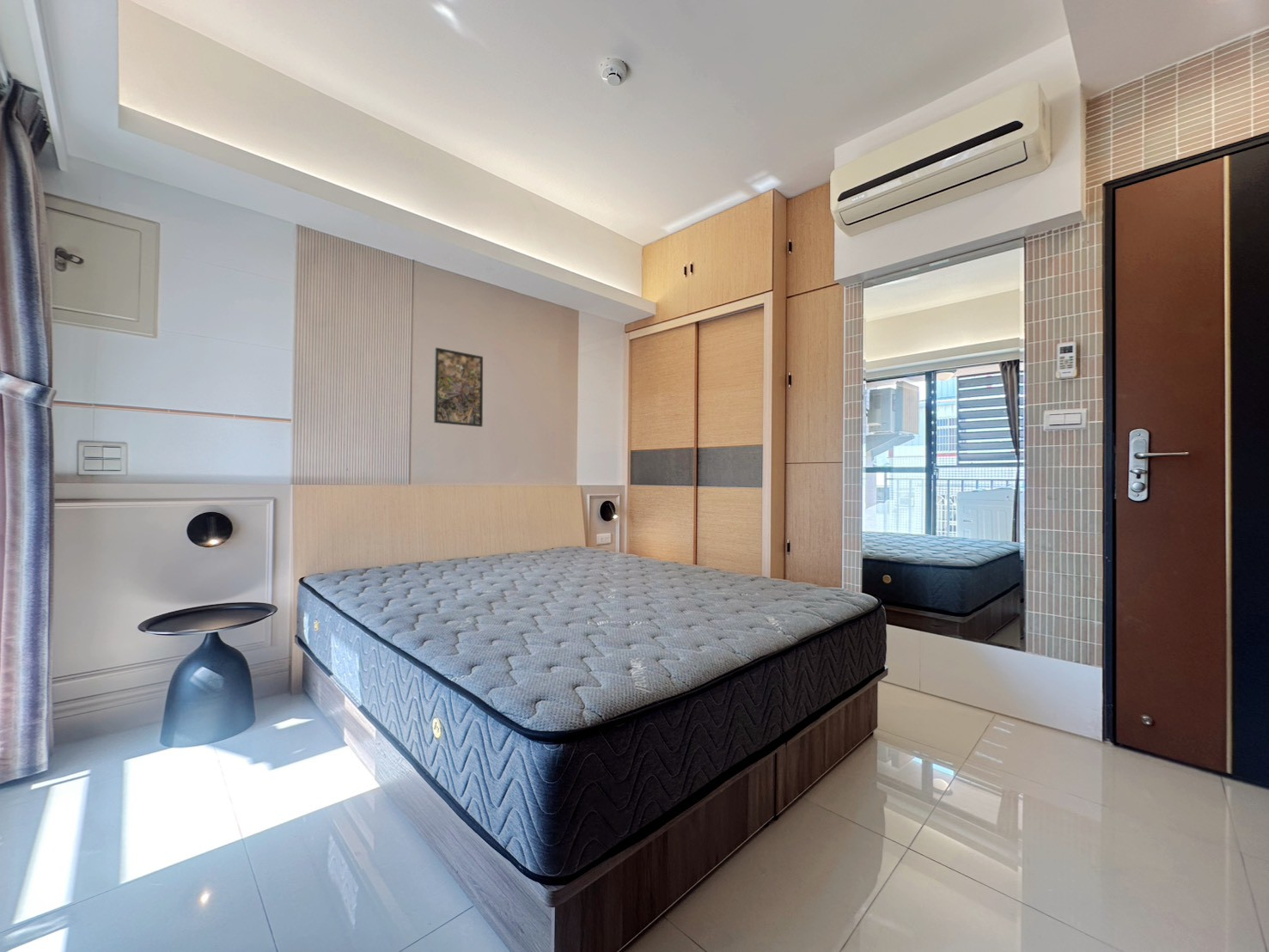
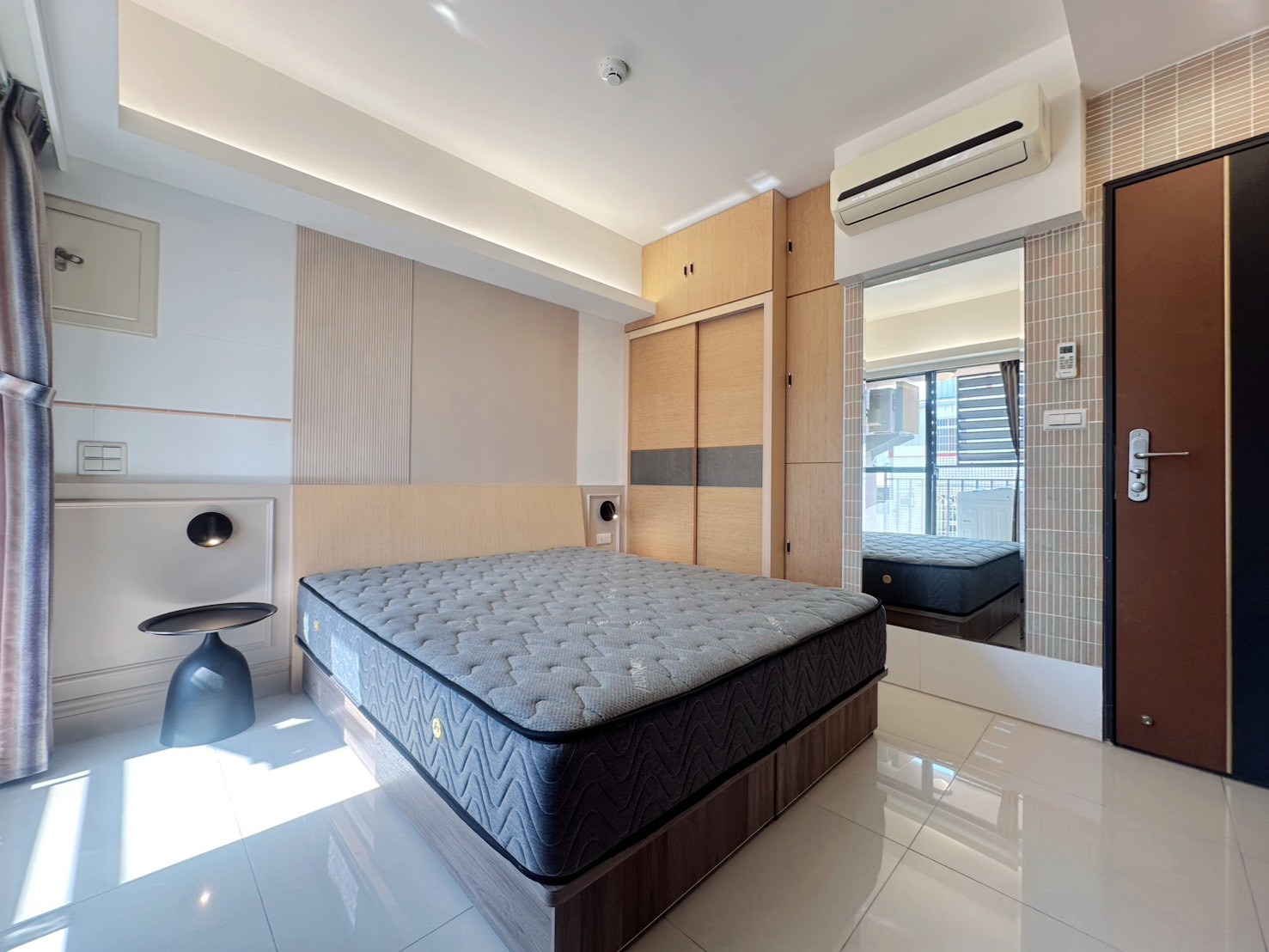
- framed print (459, 388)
